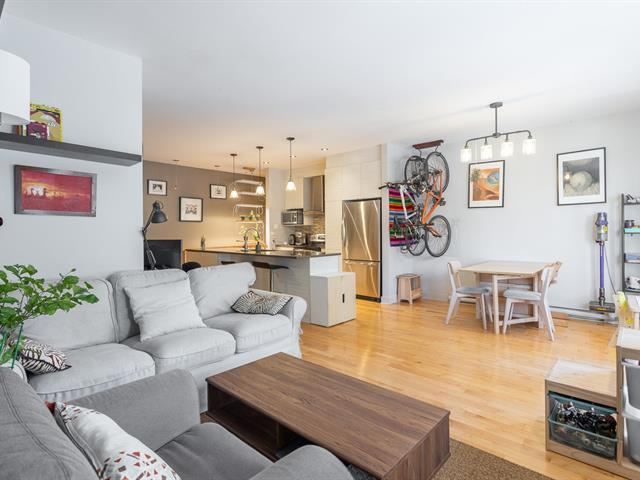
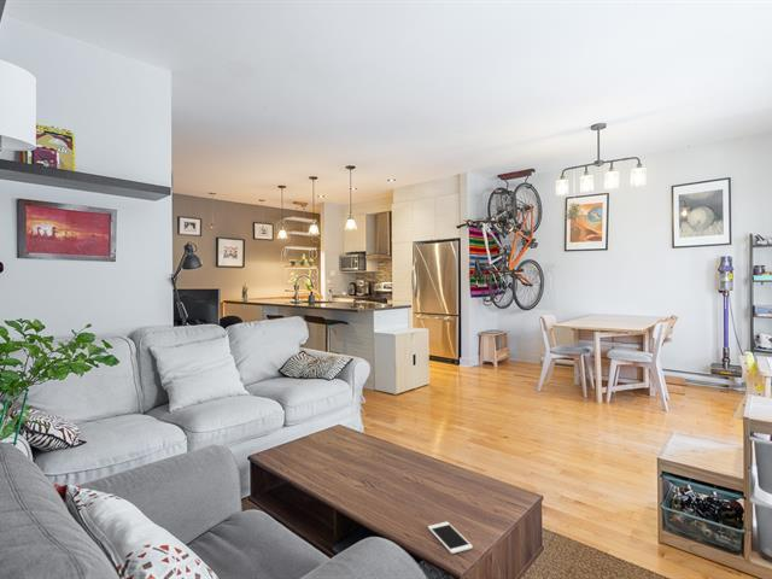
+ cell phone (449, 536)
